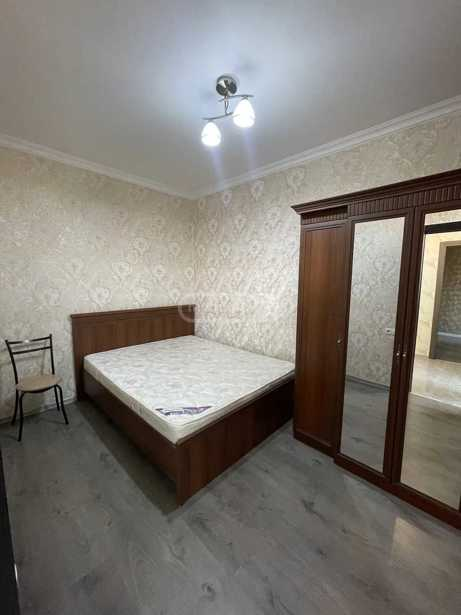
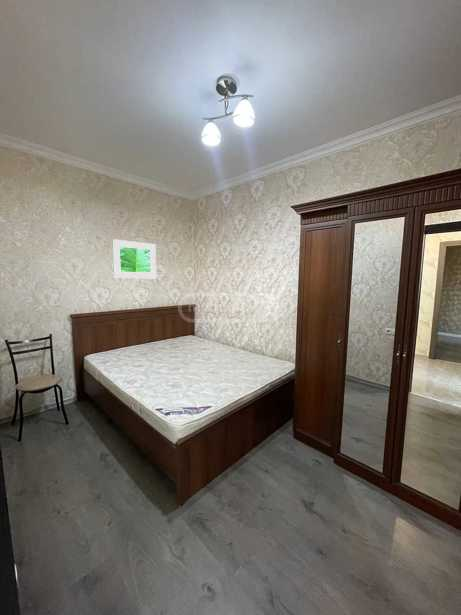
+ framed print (135, 260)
